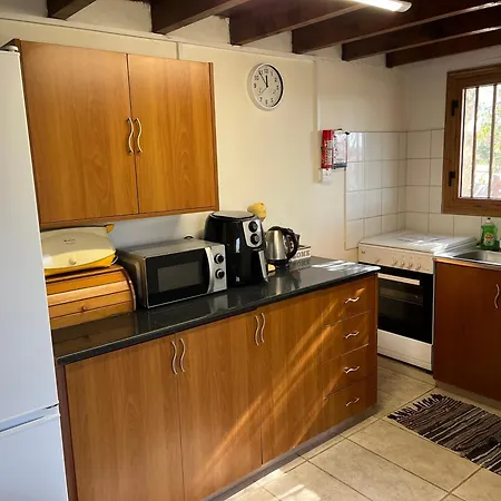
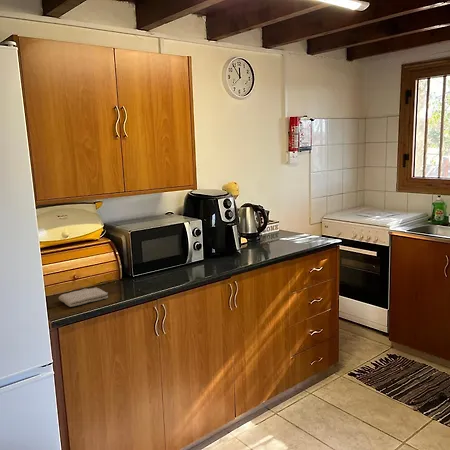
+ washcloth (84, 296)
